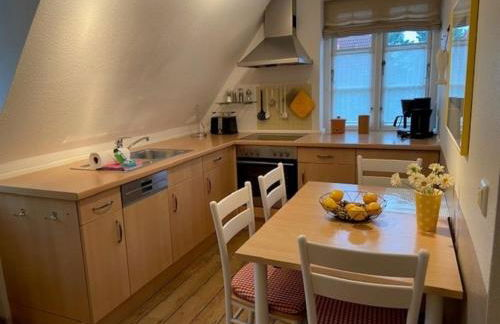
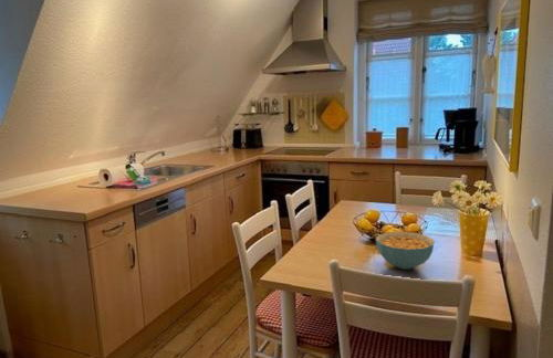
+ cereal bowl (404, 253)
